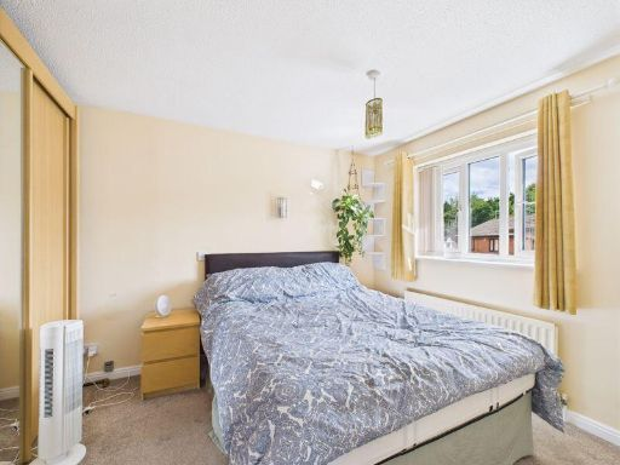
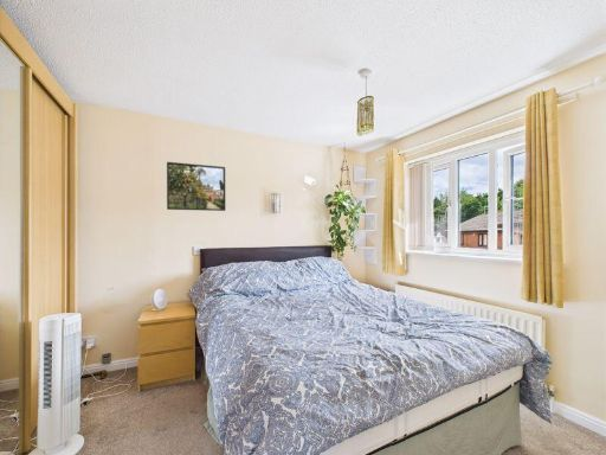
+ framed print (196, 187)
